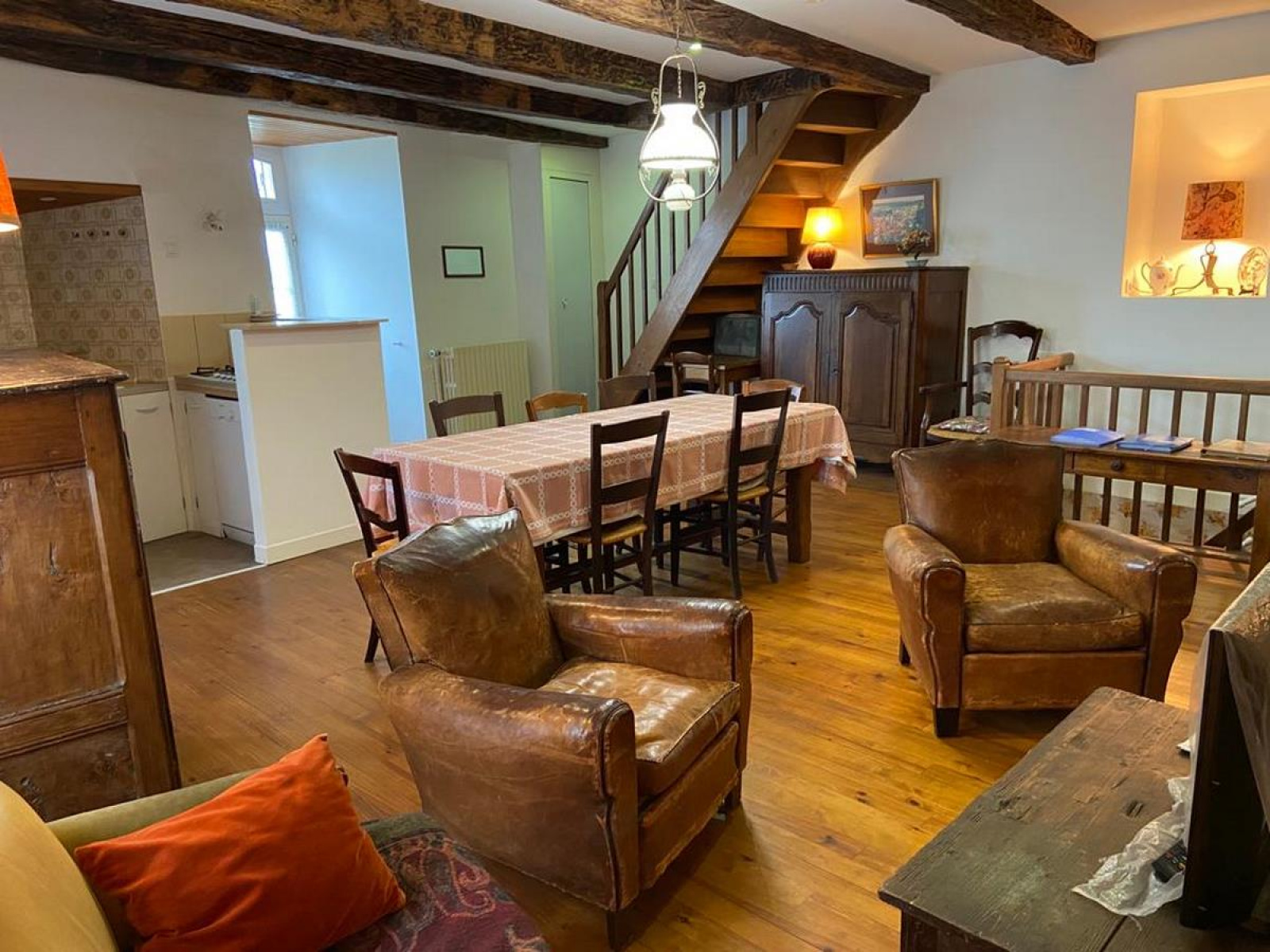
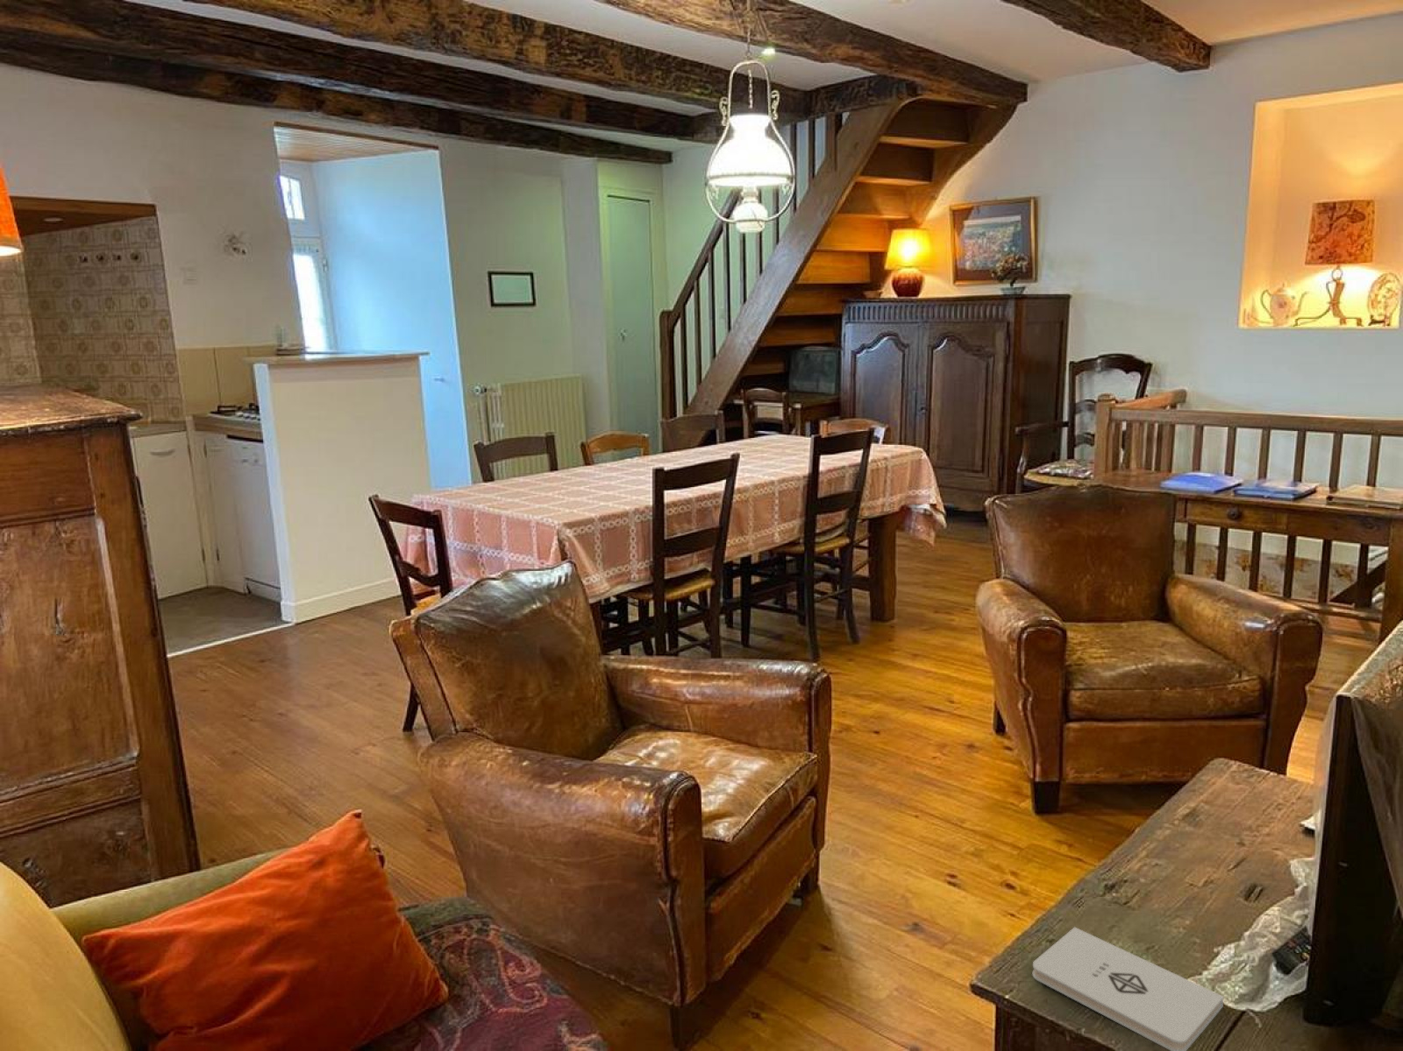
+ notepad (1124, 985)
